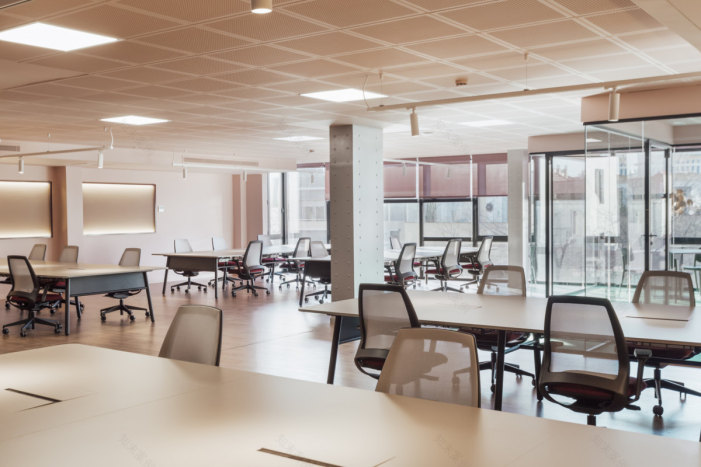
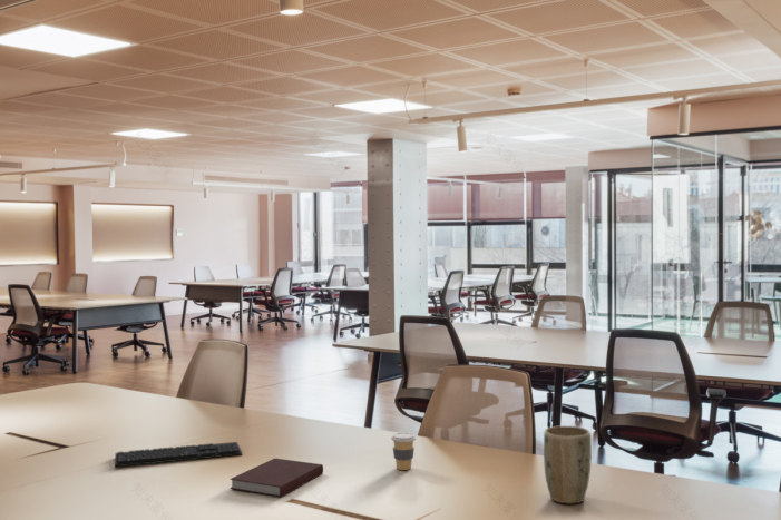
+ keyboard (178, 452)
+ notebook (277, 475)
+ coffee cup (403, 451)
+ plant pot (567, 464)
